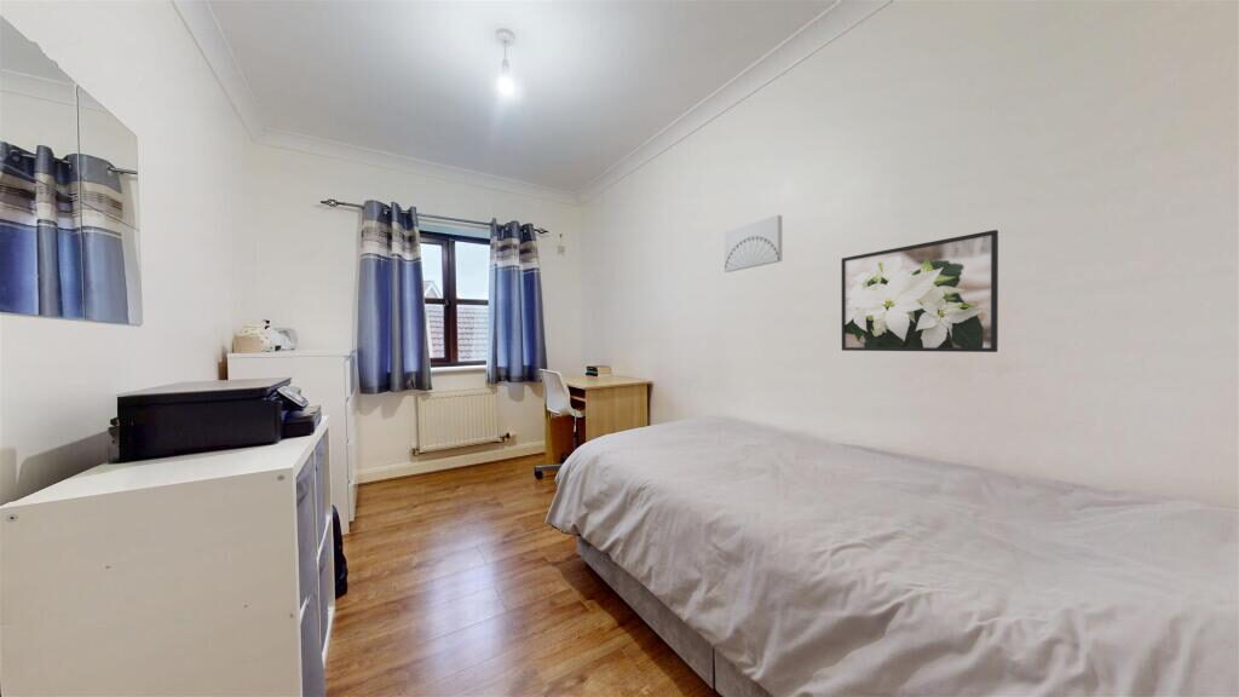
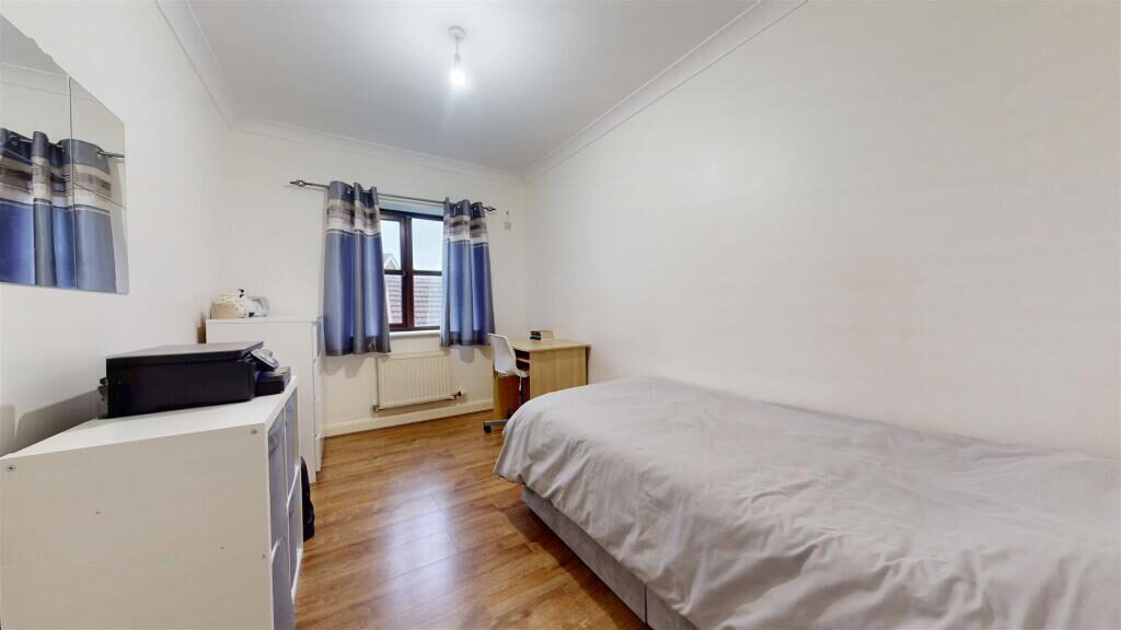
- wall art (751, 244)
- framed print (909, 298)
